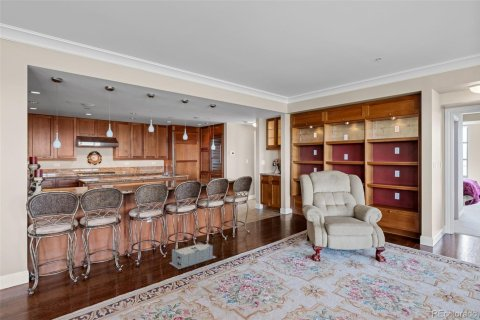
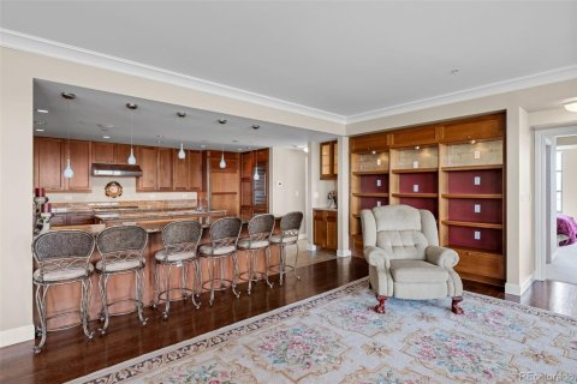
- storage bin (193, 253)
